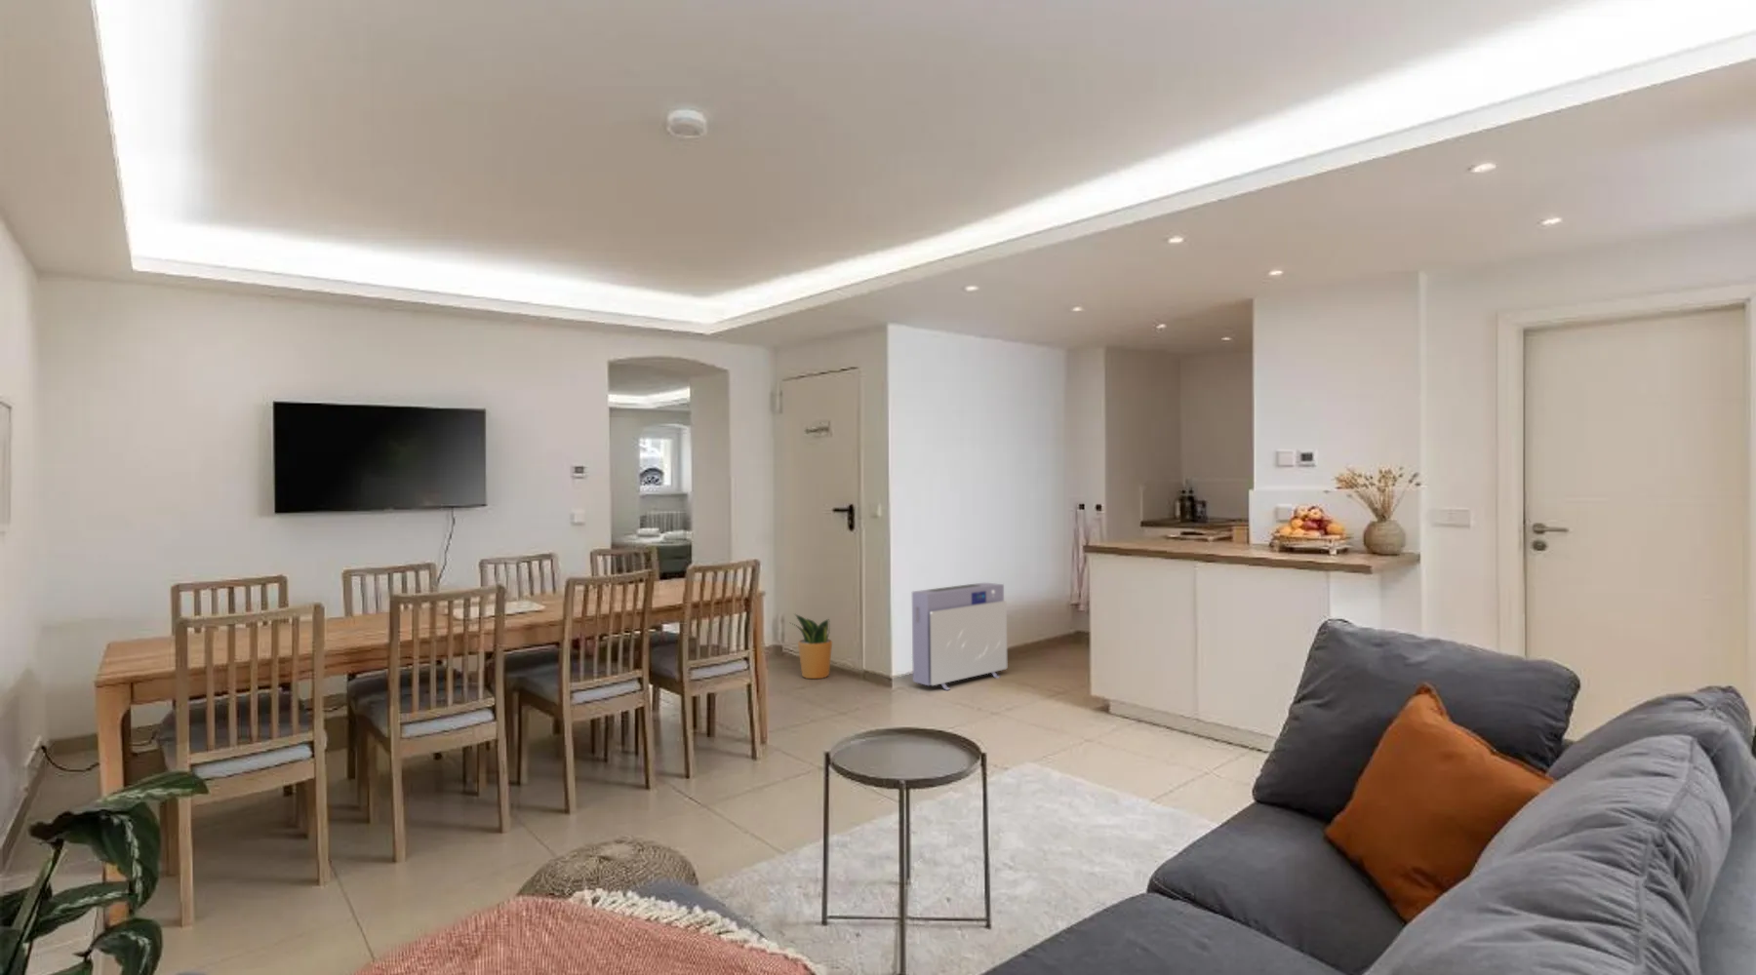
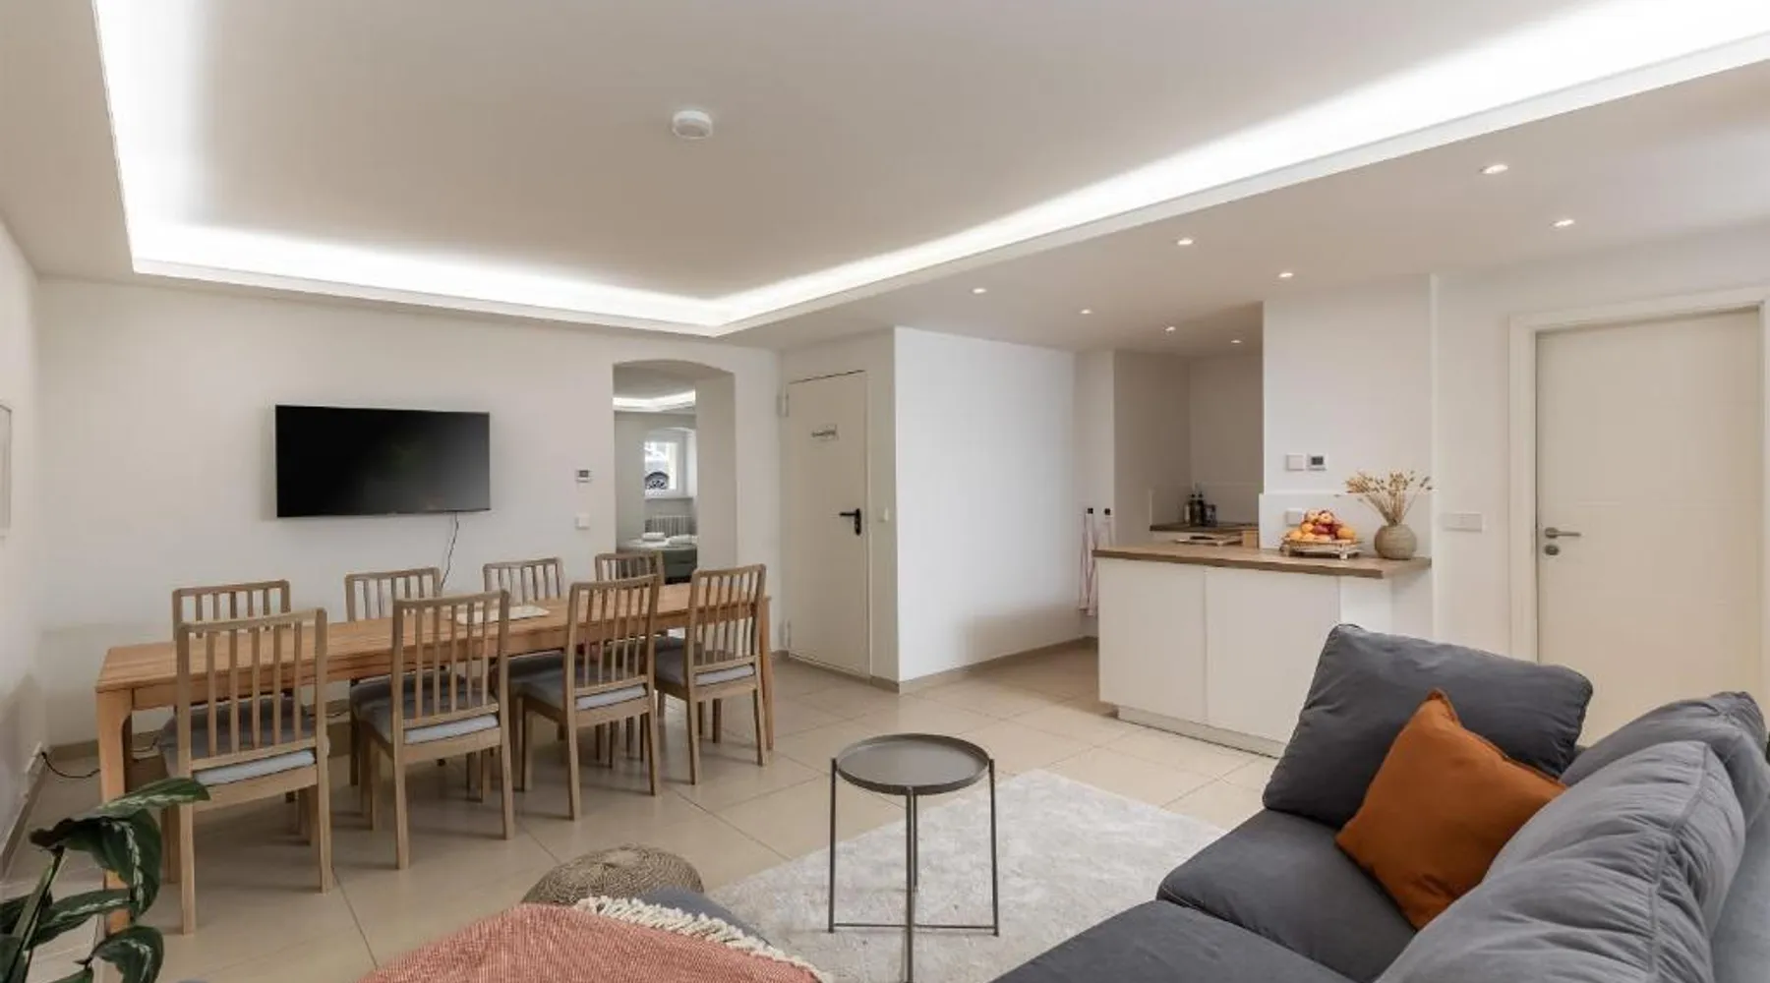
- air purifier (958, 633)
- potted plant (813, 646)
